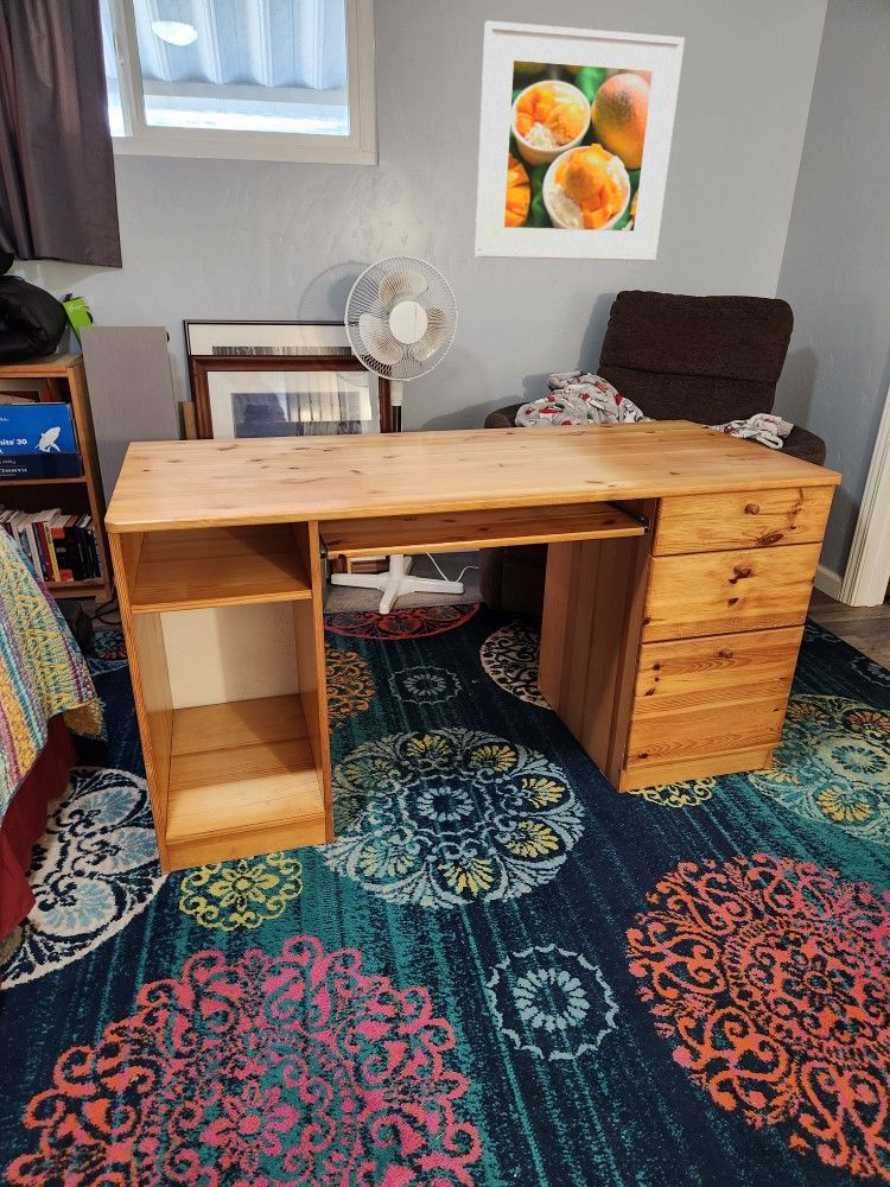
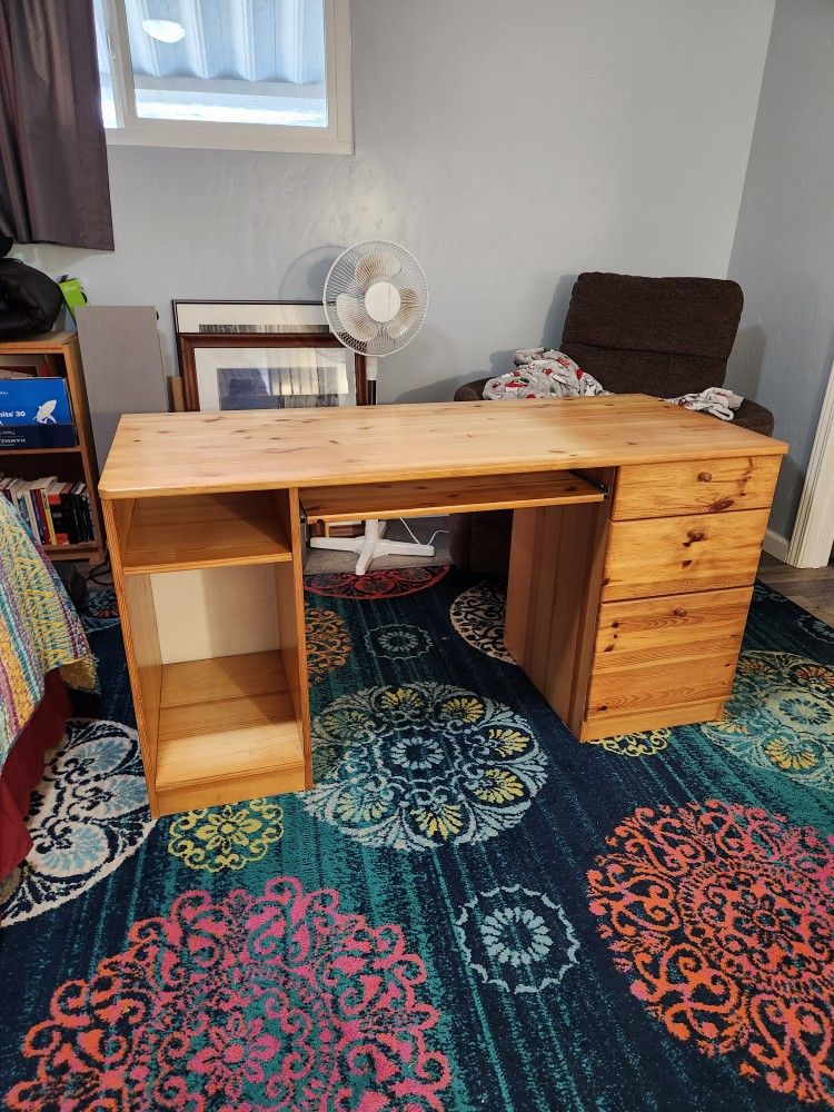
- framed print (576, 150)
